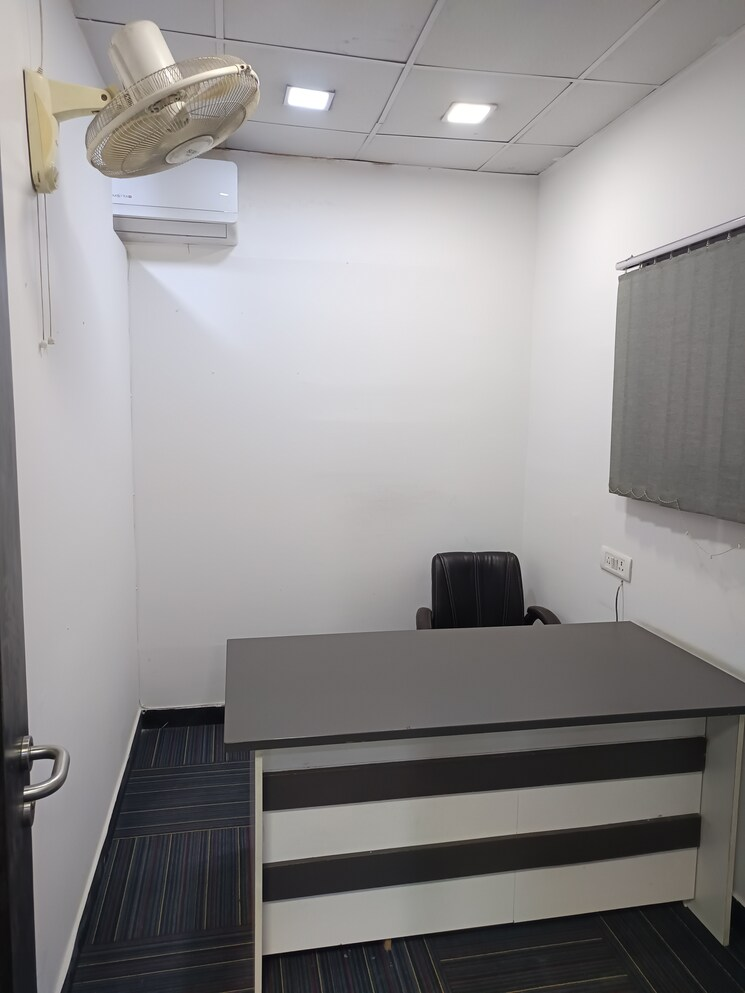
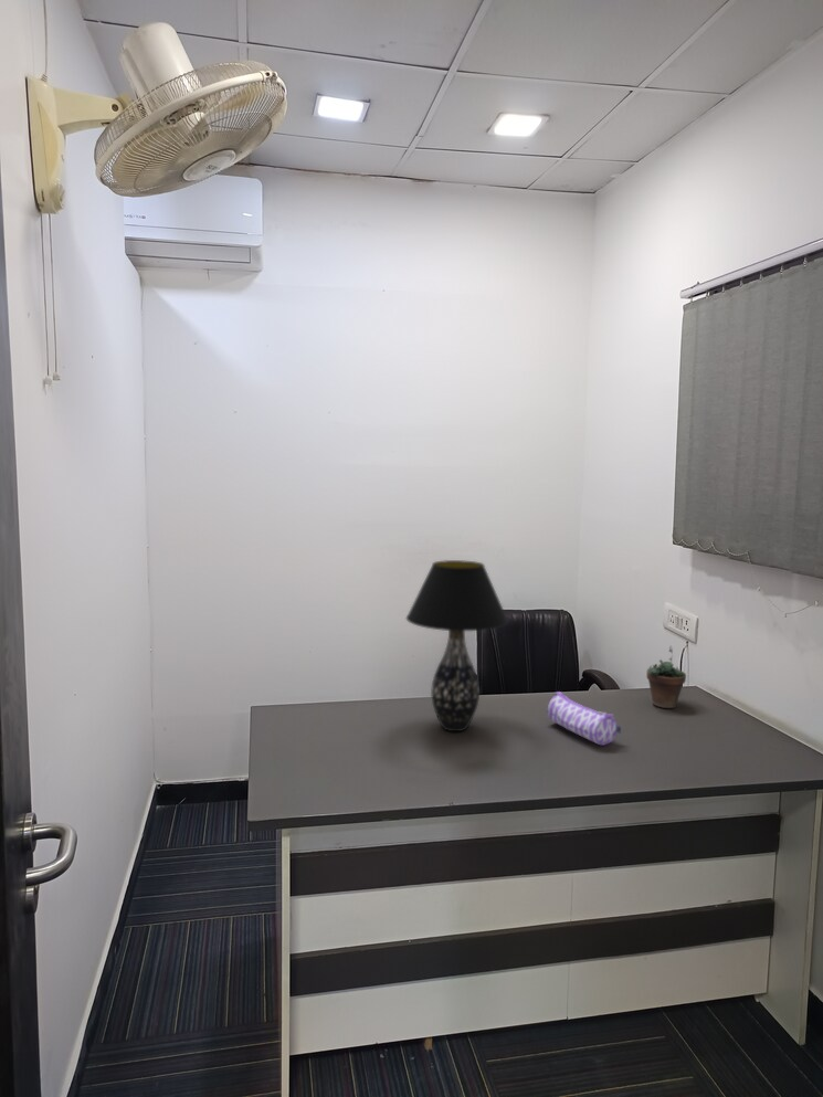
+ succulent plant (666, 675)
+ table lamp (456, 646)
+ pencil case (581, 718)
